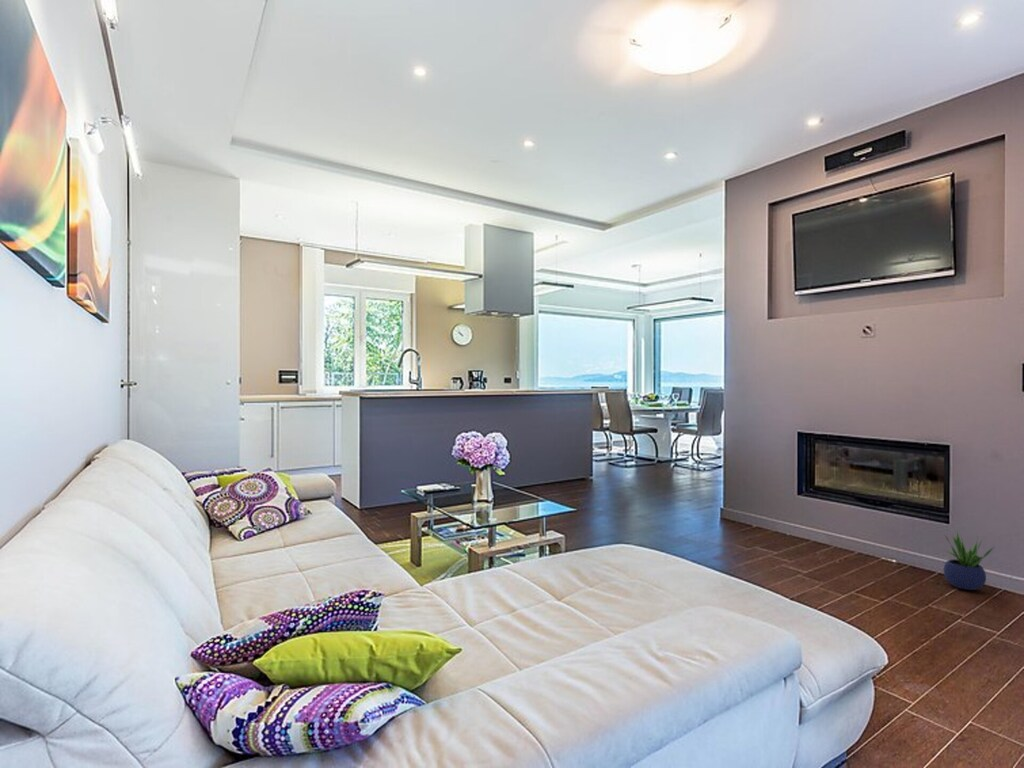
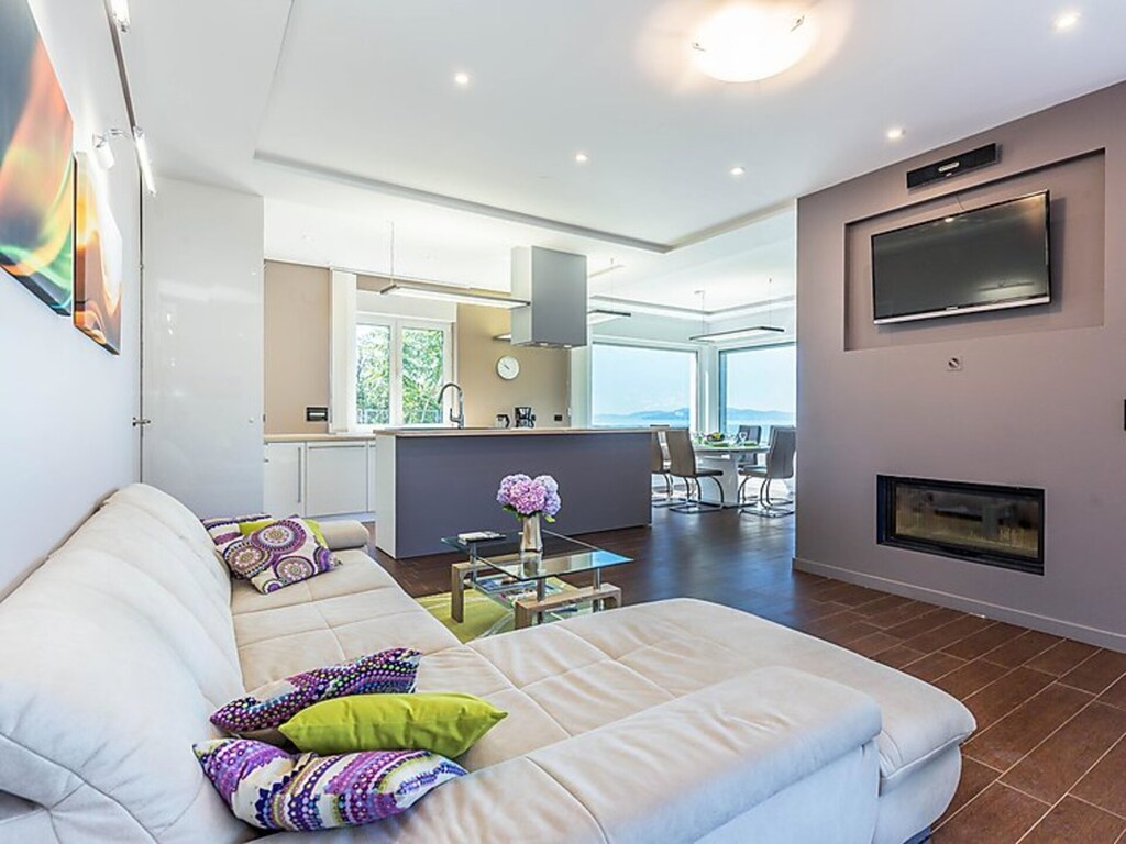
- potted plant (968, 561)
